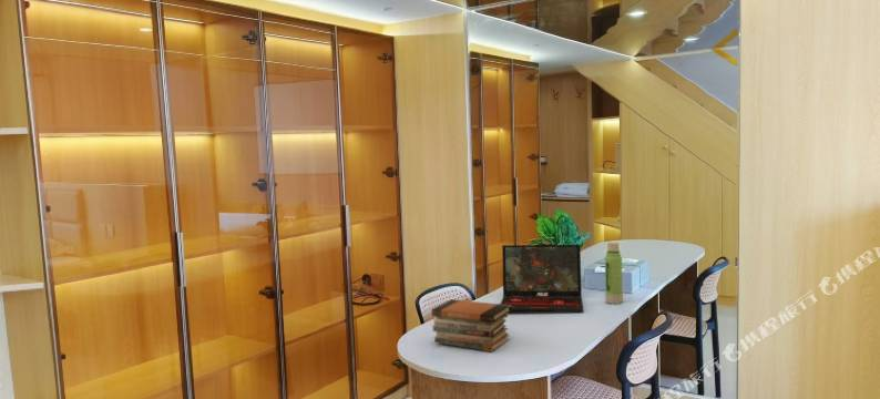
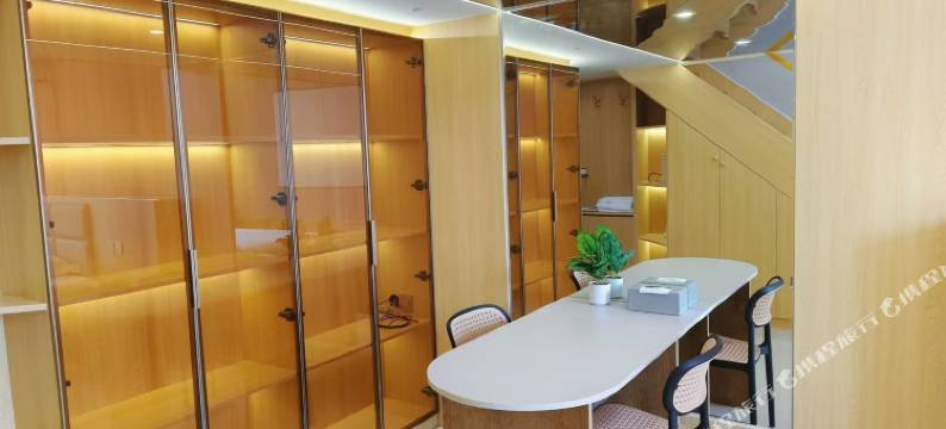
- book stack (470, 324)
- laptop (540, 277)
- water bottle (613, 272)
